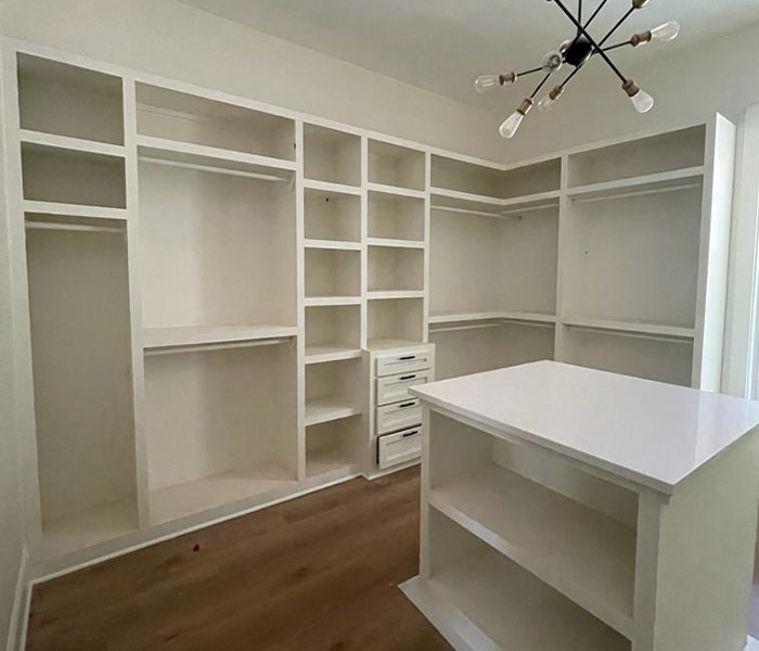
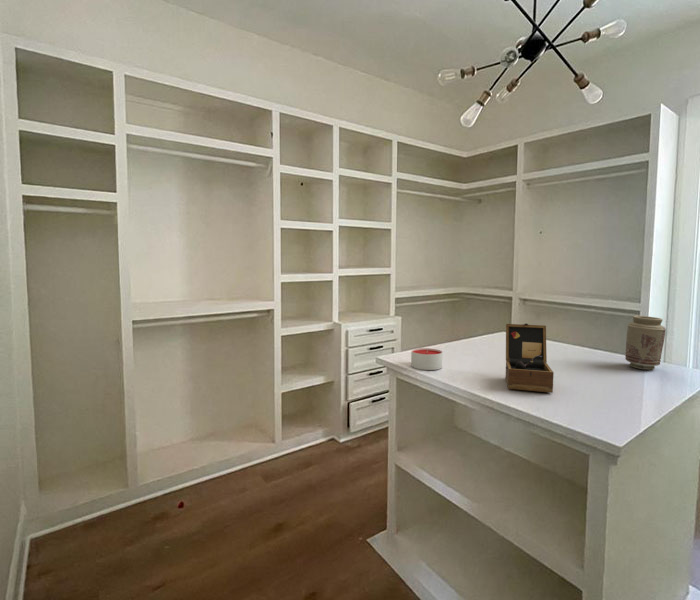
+ candle (426, 358)
+ wooden box (527, 354)
+ vase (645, 342)
